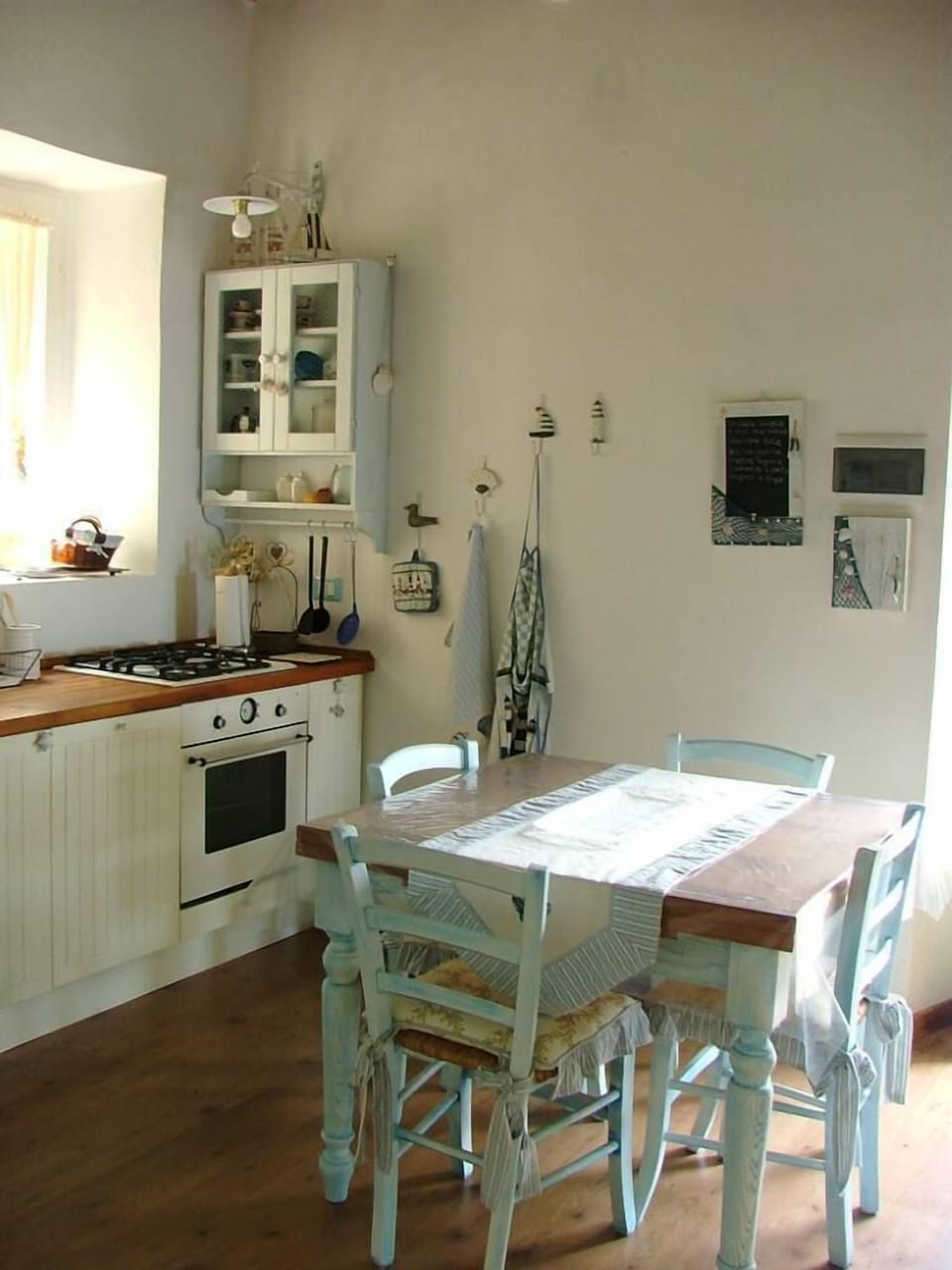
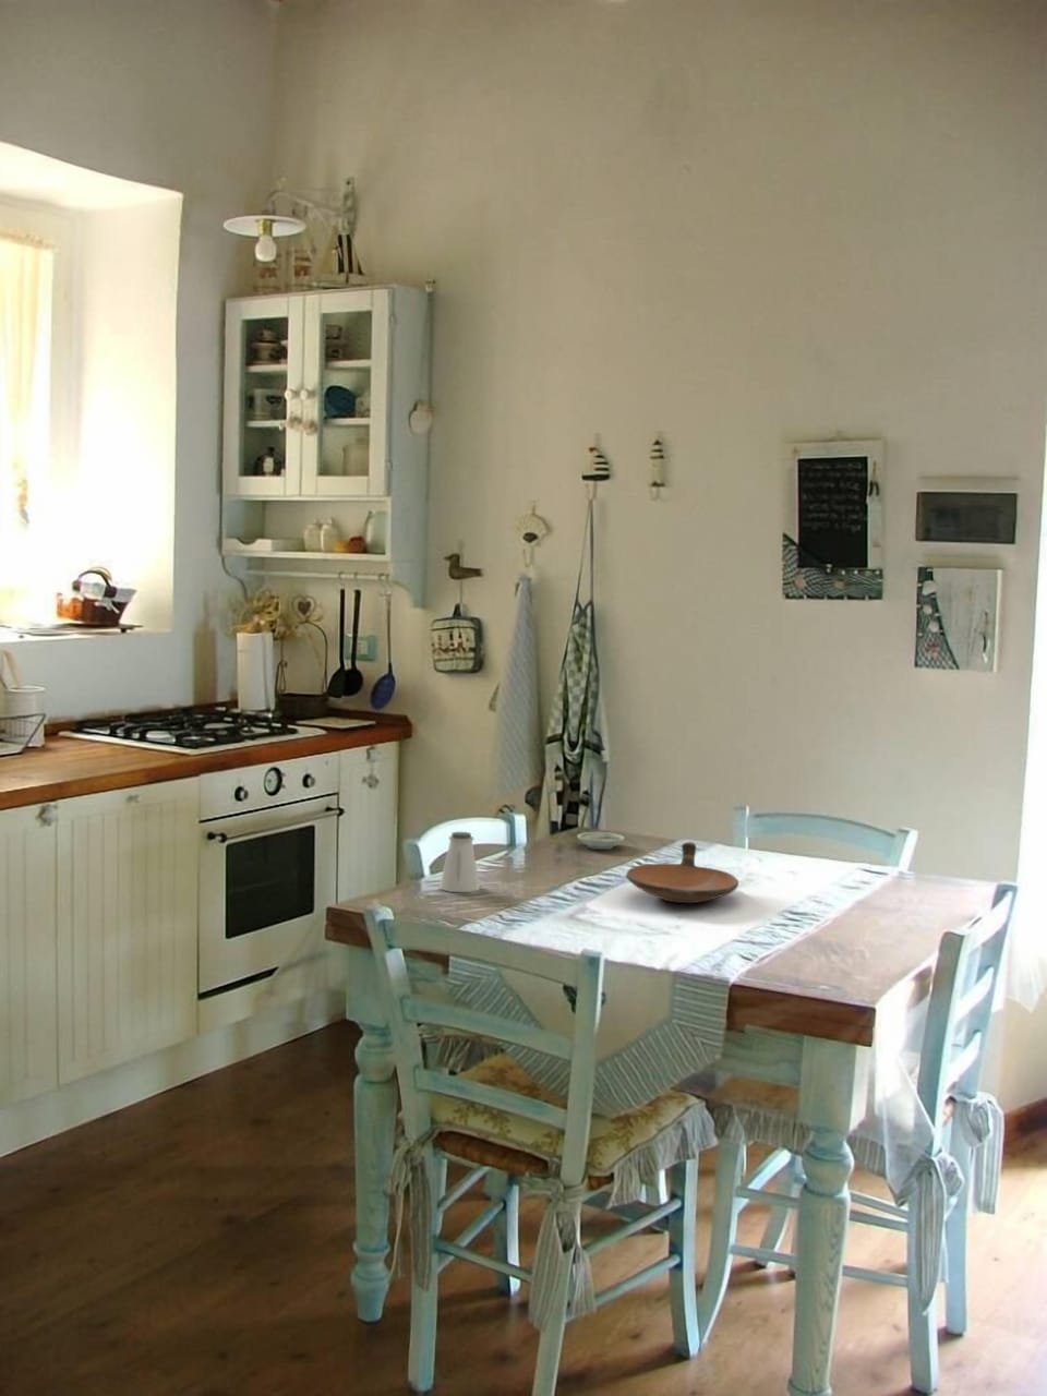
+ bowl (683, 874)
+ saucer (599, 841)
+ saltshaker (460, 861)
